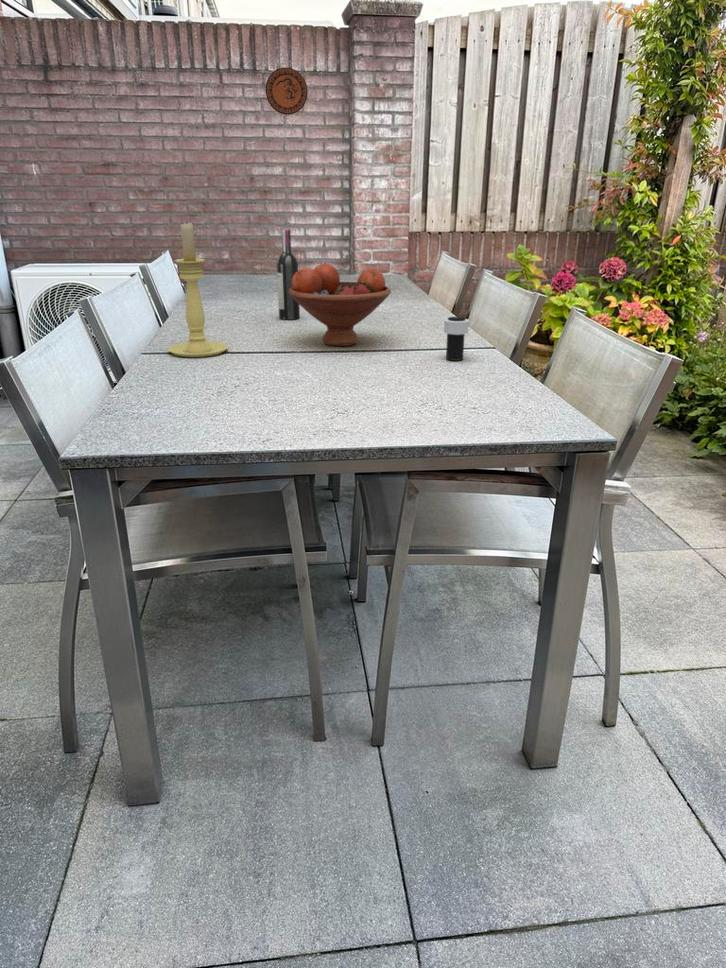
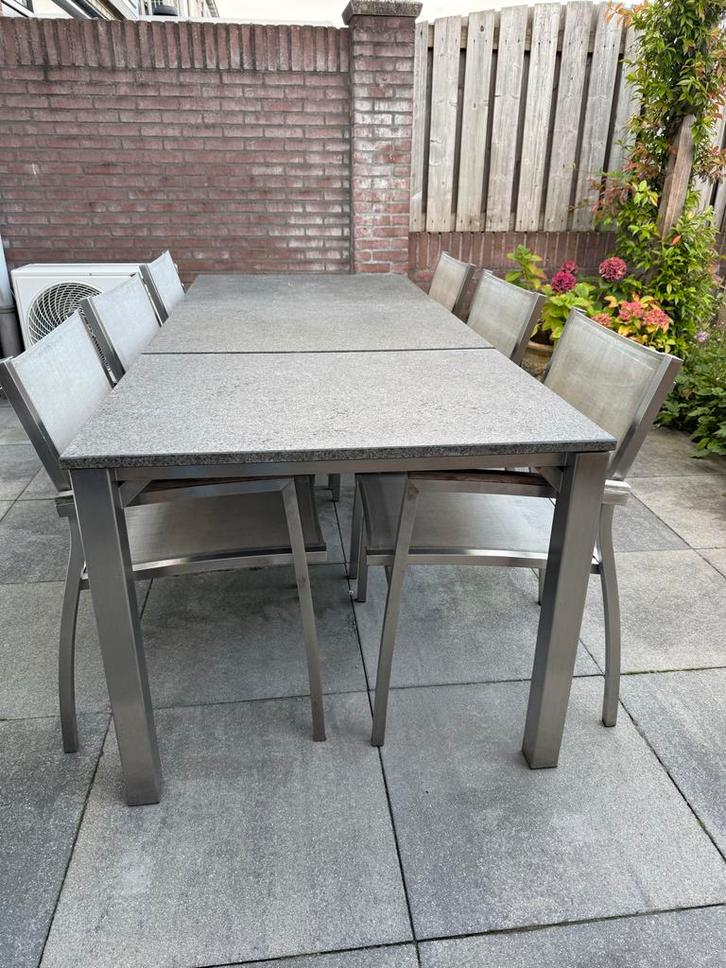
- wine bottle (287, 274)
- cup (455, 338)
- fruit bowl (340, 305)
- decorative plate (286, 91)
- candle holder (192, 288)
